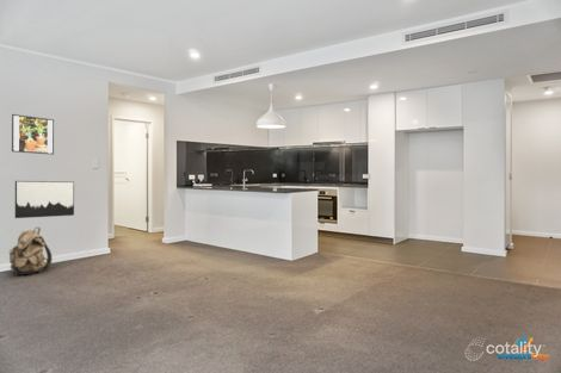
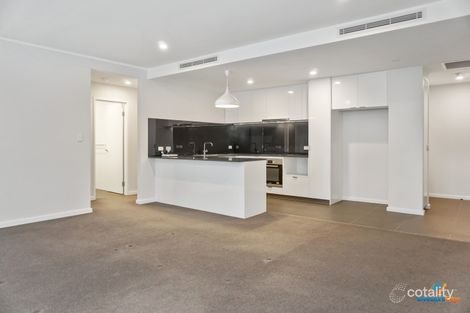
- wall art (45, 198)
- backpack (29, 249)
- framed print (33, 135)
